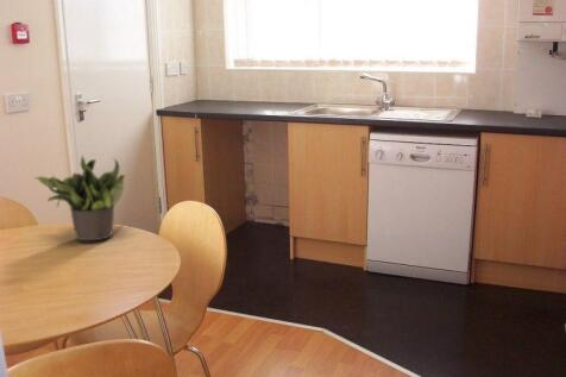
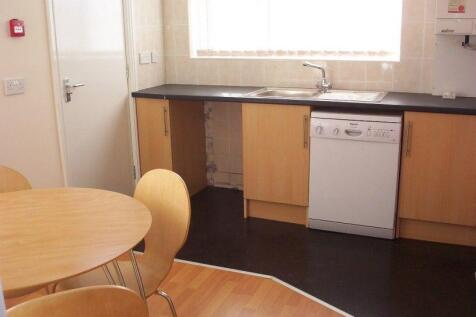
- potted plant (81, 195)
